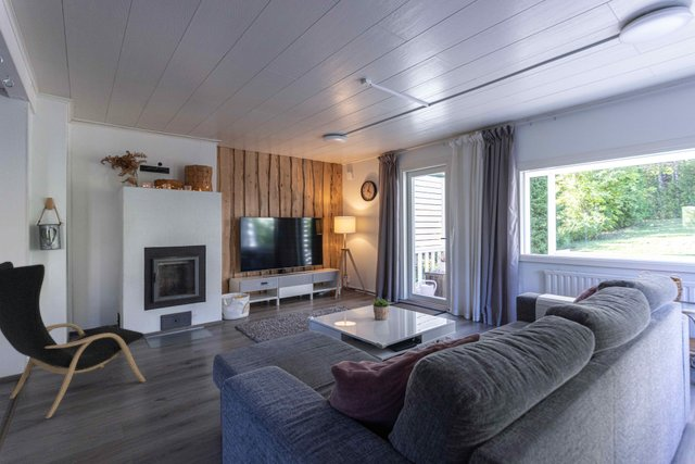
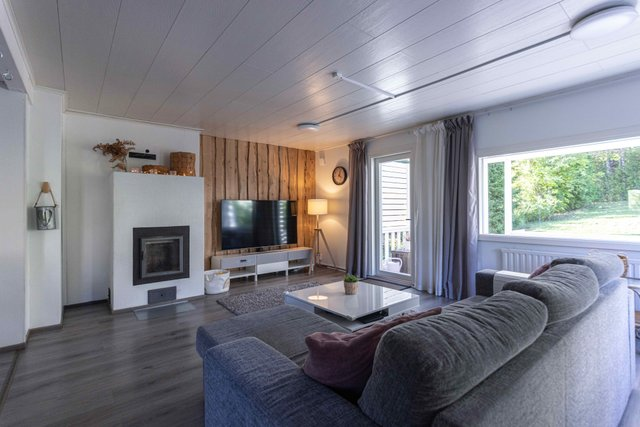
- lounge chair (66, 326)
